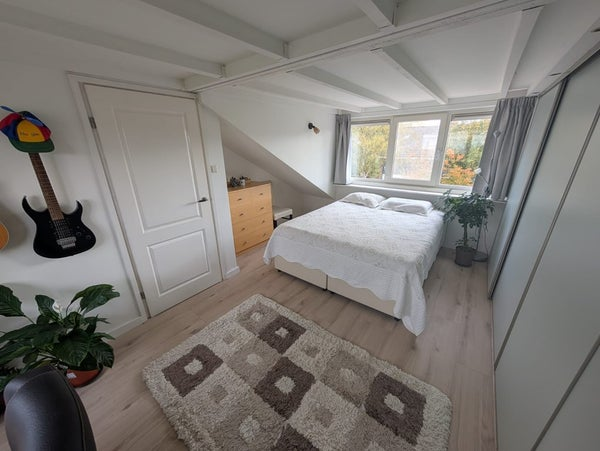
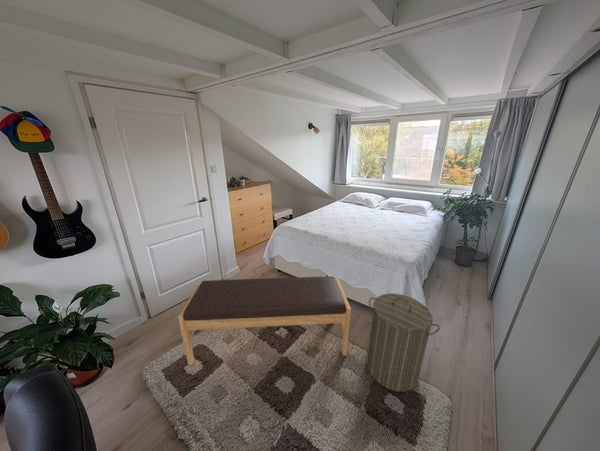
+ laundry hamper (397, 335)
+ bench (269, 316)
